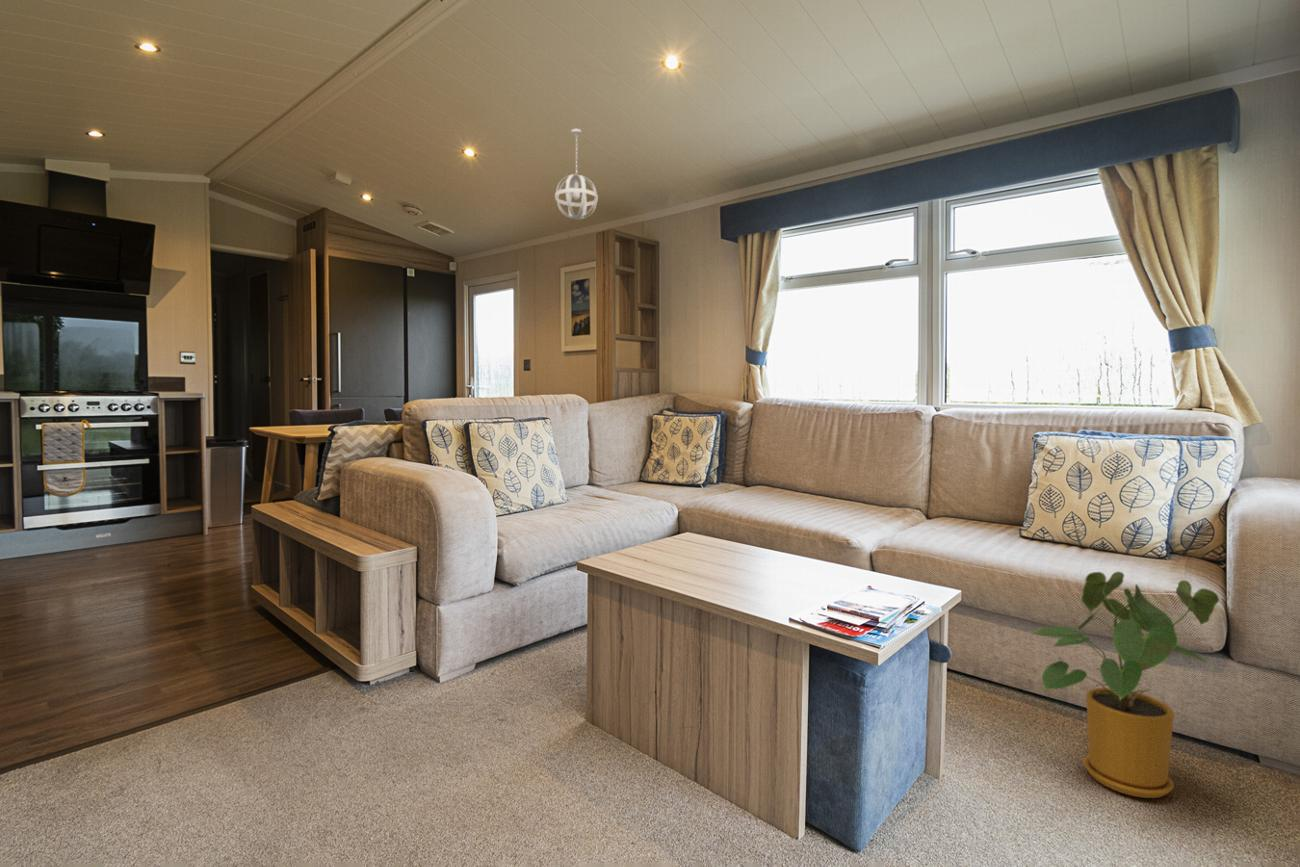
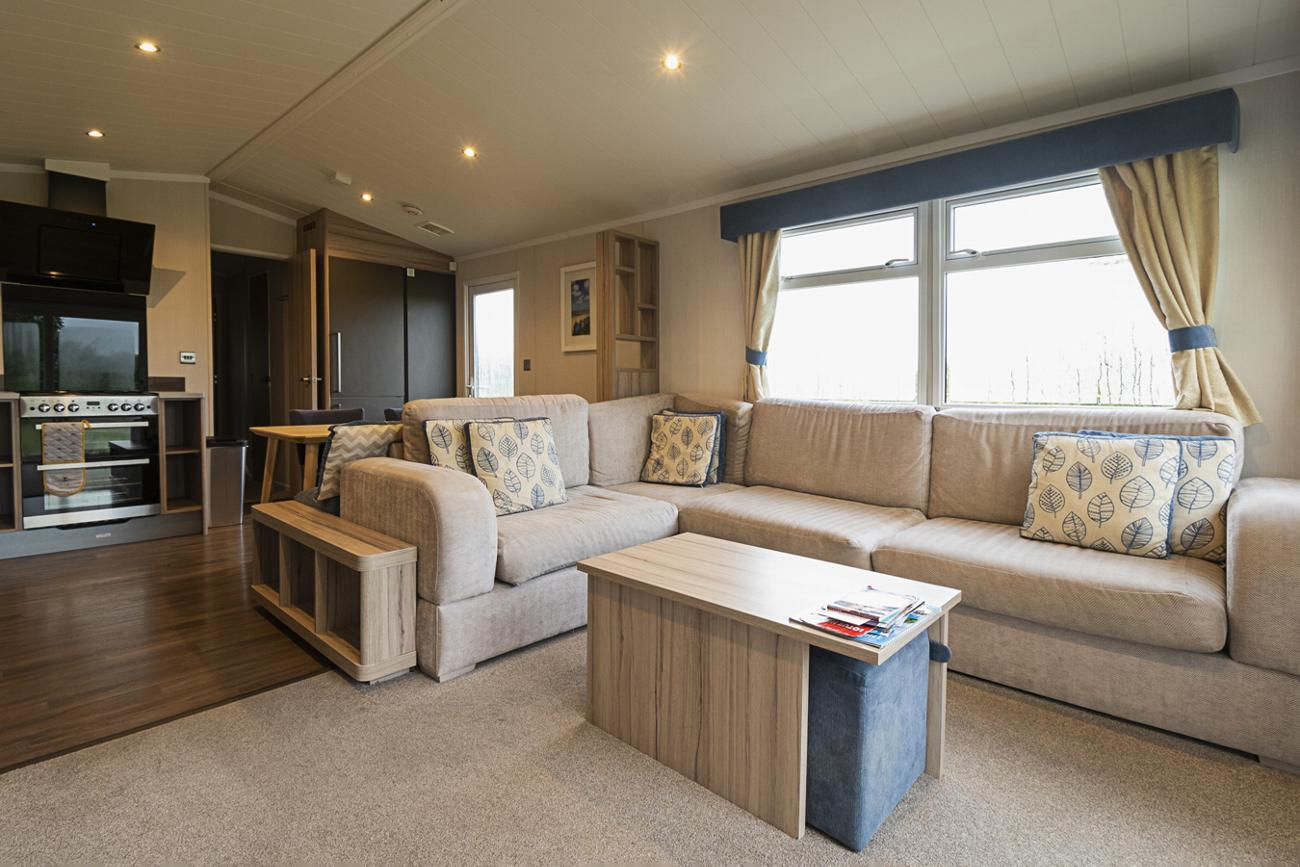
- house plant (1121, 679)
- pendant light (576, 175)
